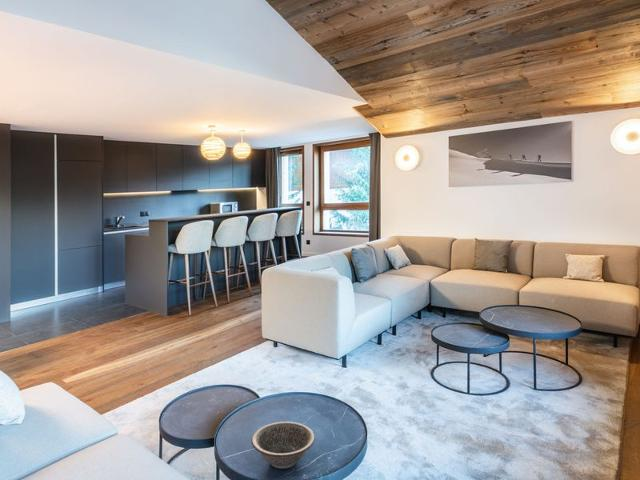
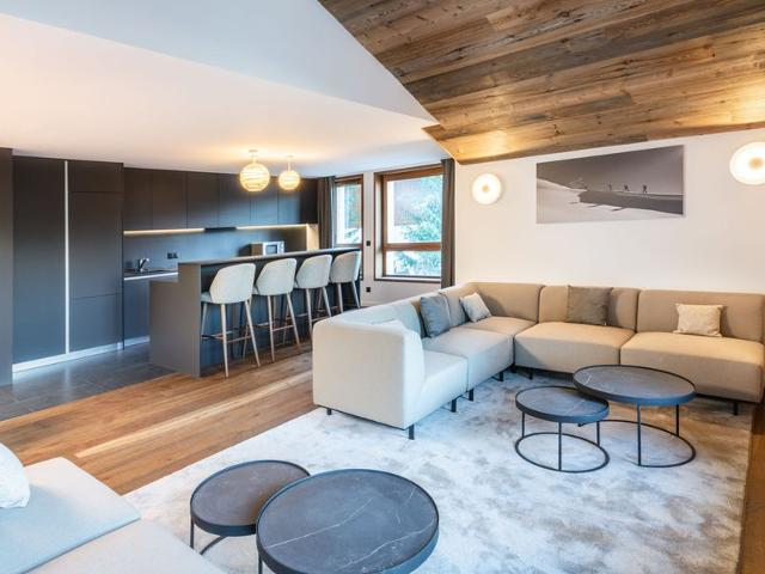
- decorative bowl (283, 448)
